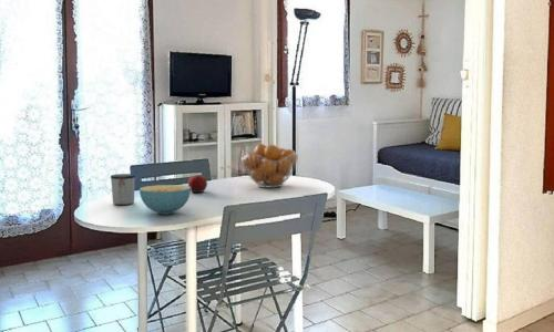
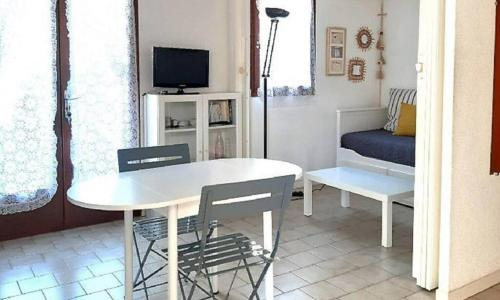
- fruit basket (269, 165)
- mug (124, 188)
- apple (197, 183)
- cereal bowl (165, 200)
